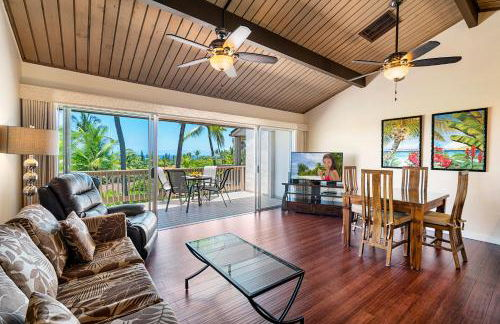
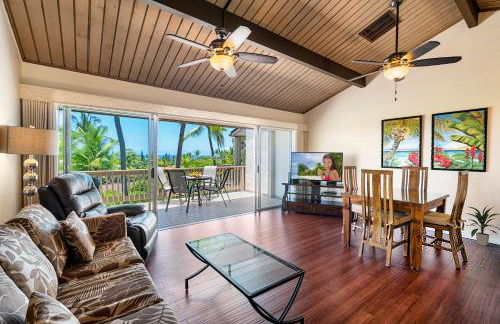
+ indoor plant (481, 224)
